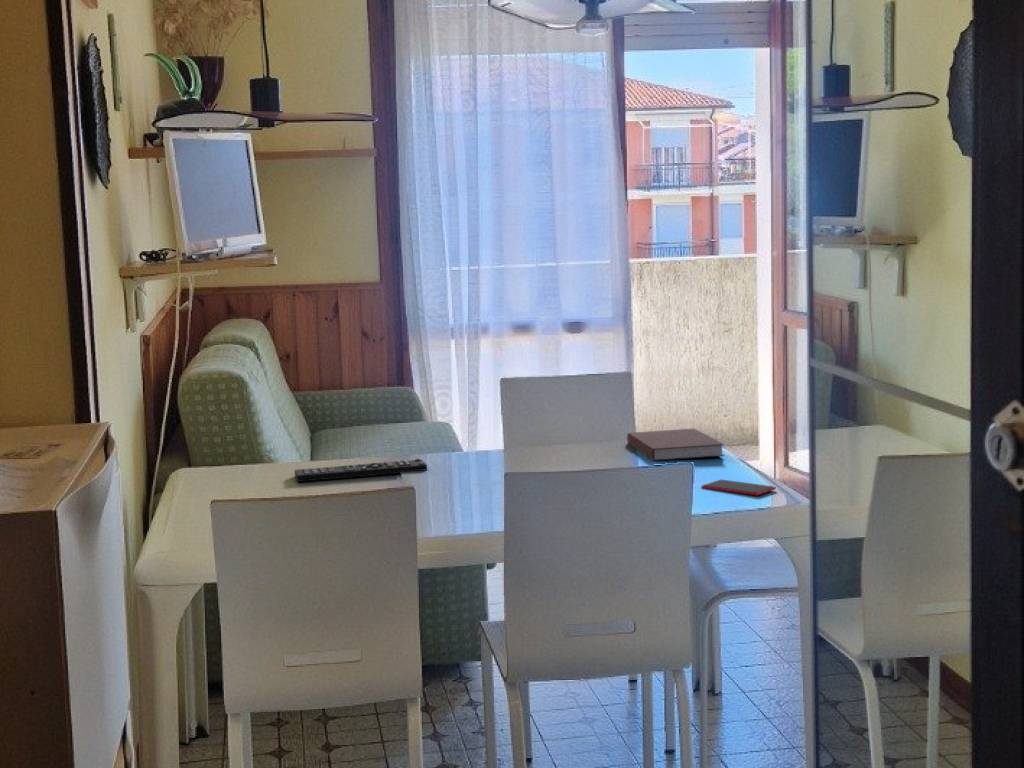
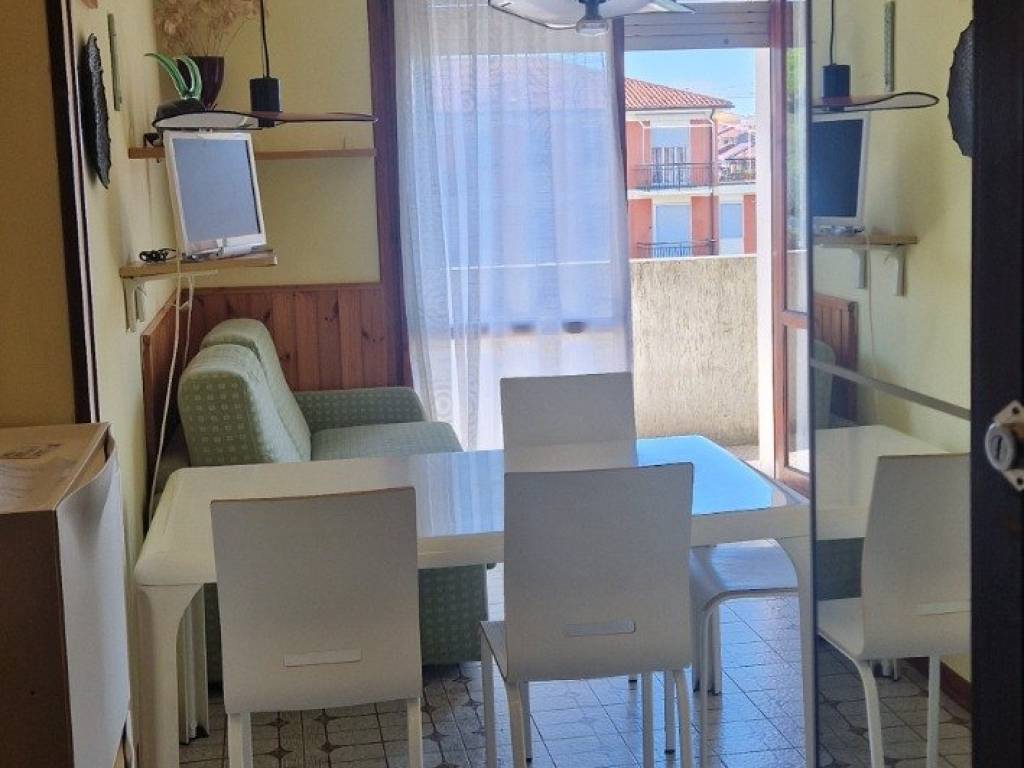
- smartphone (738, 487)
- remote control (361, 469)
- notebook (674, 444)
